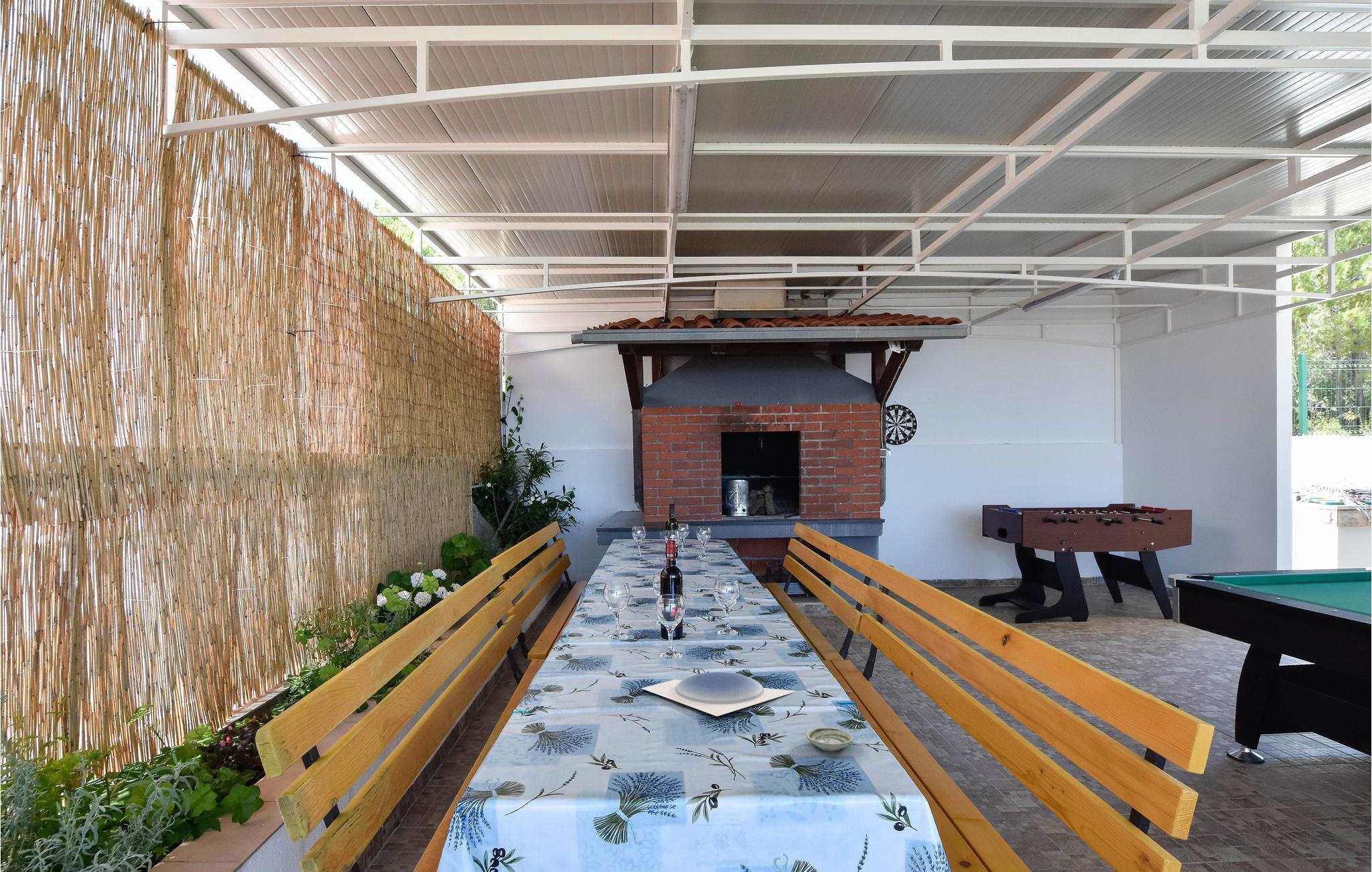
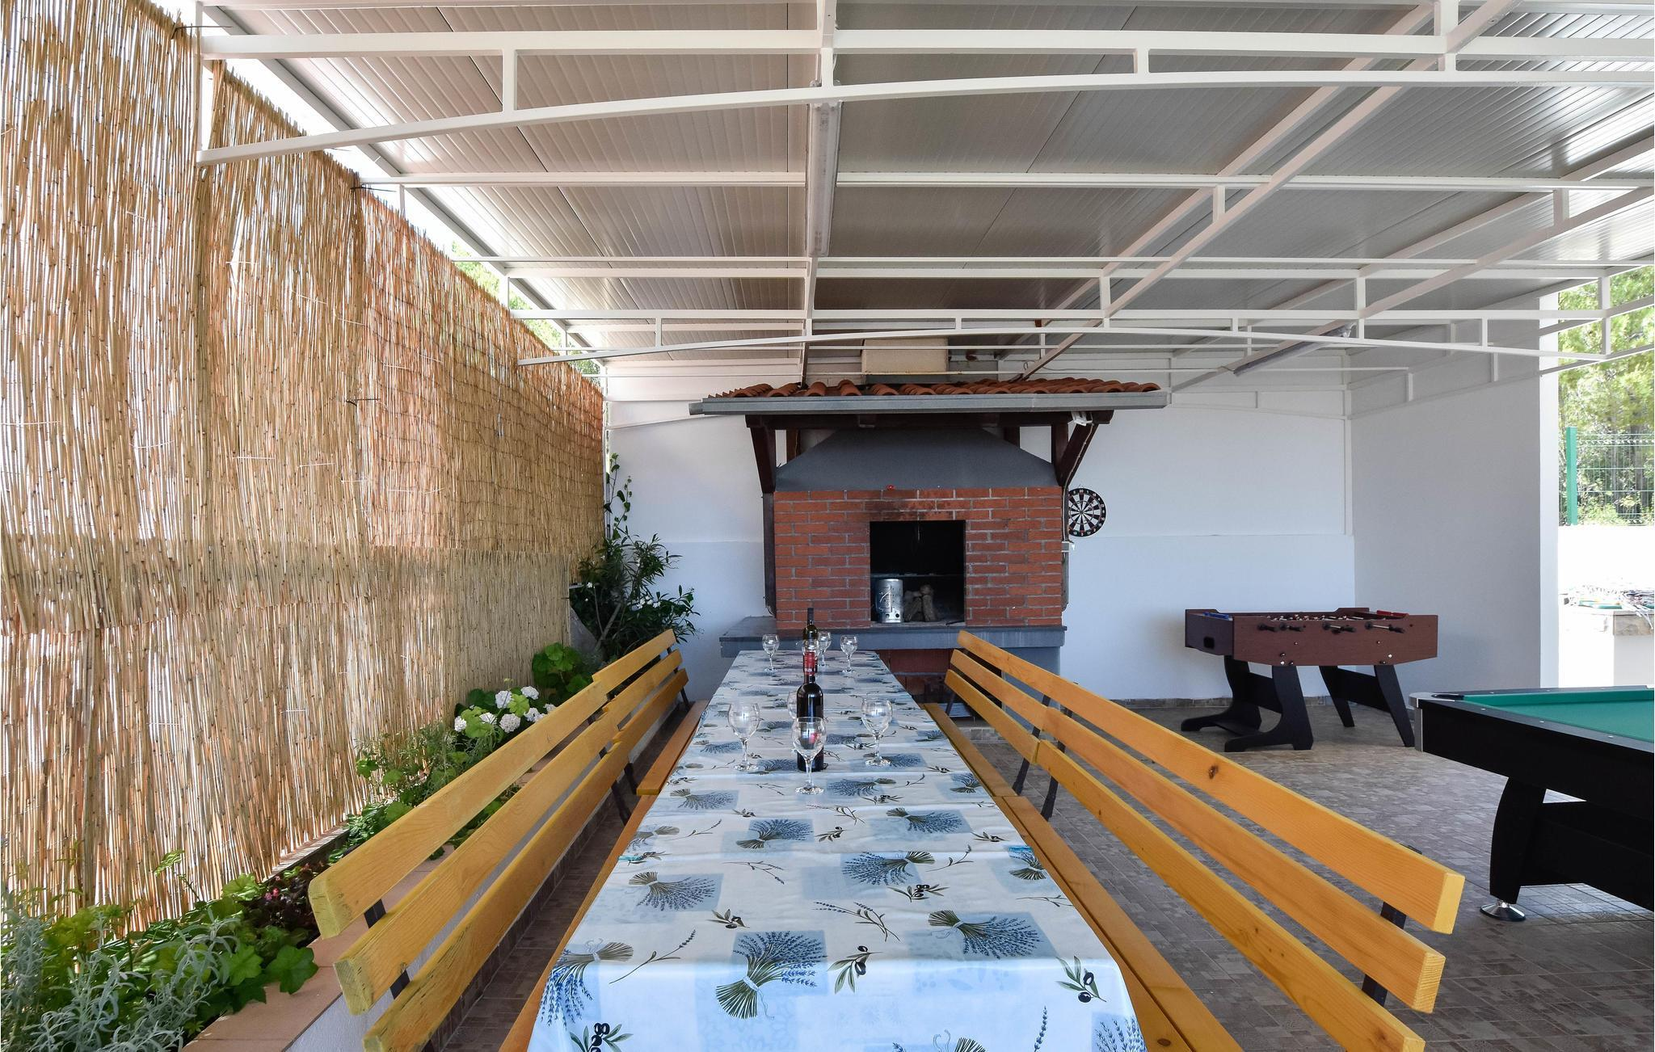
- saucer (829, 741)
- bowl (719, 684)
